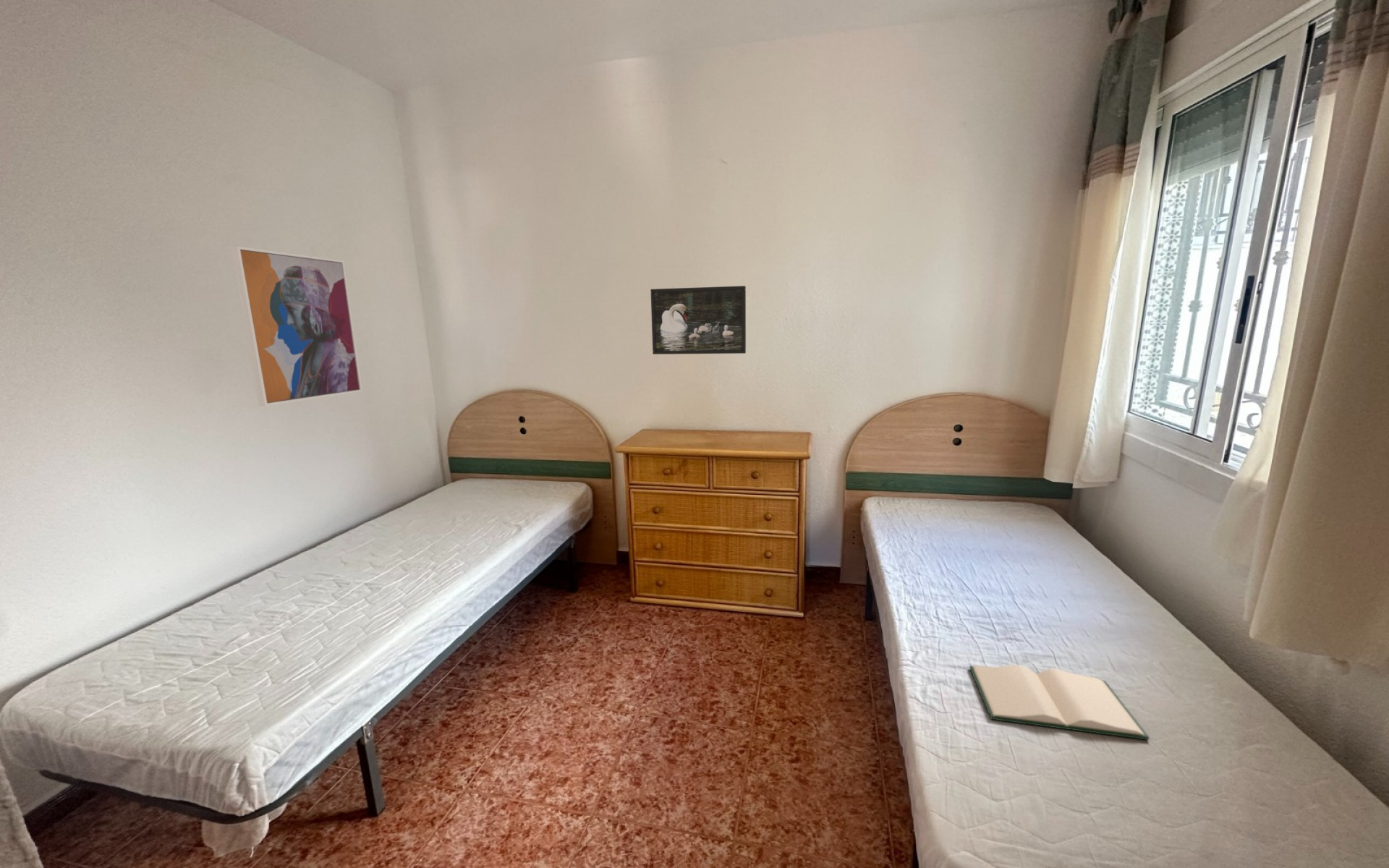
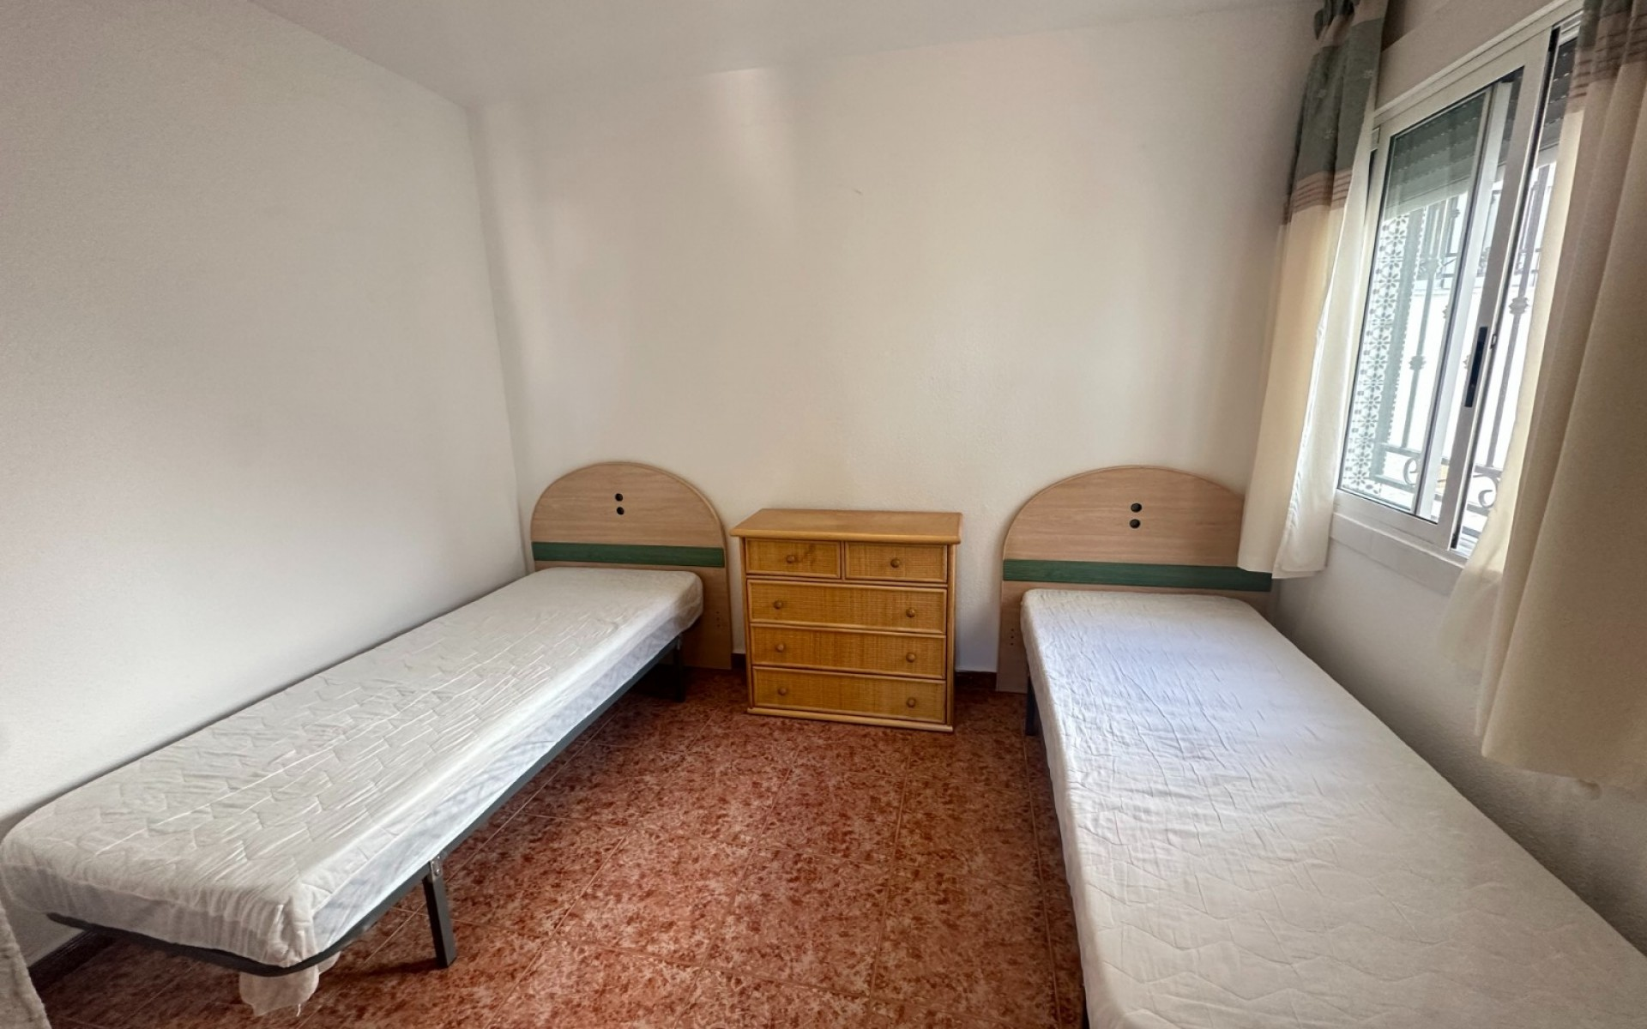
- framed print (697, 320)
- wall art (304, 328)
- hardback book (1050, 695)
